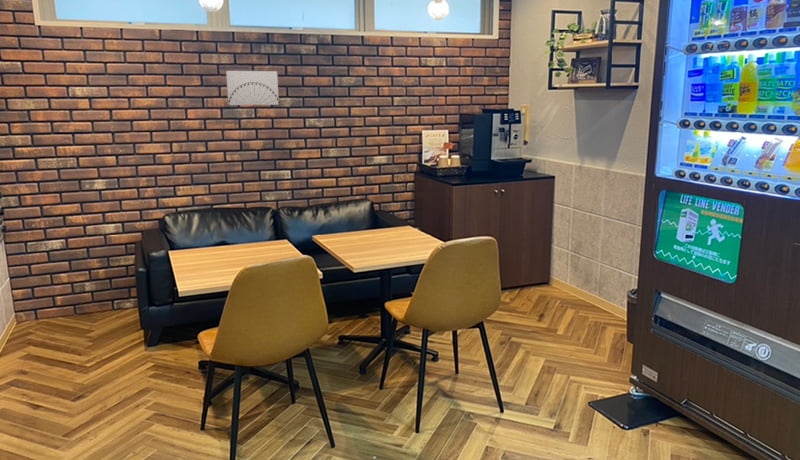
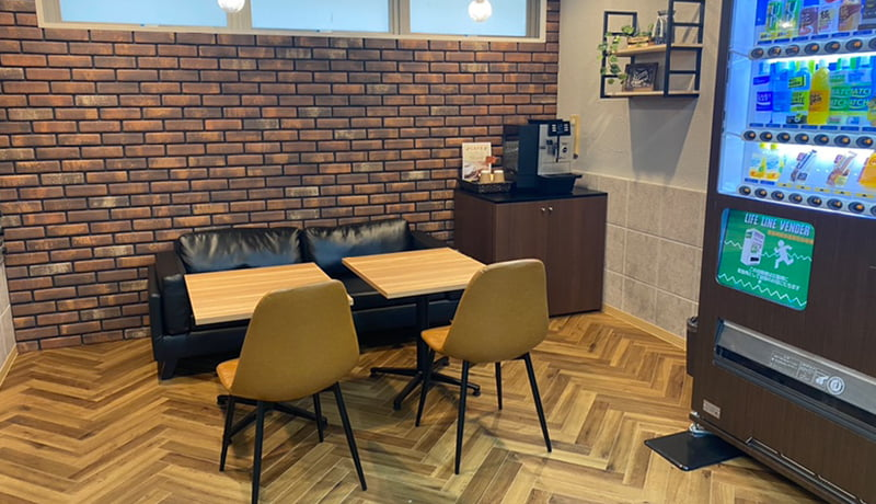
- wall art (252, 88)
